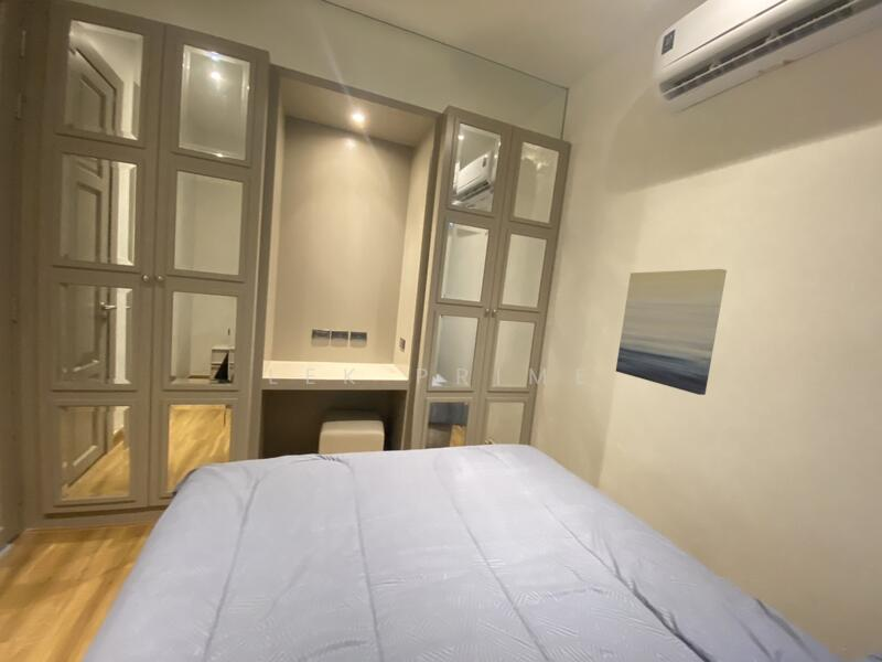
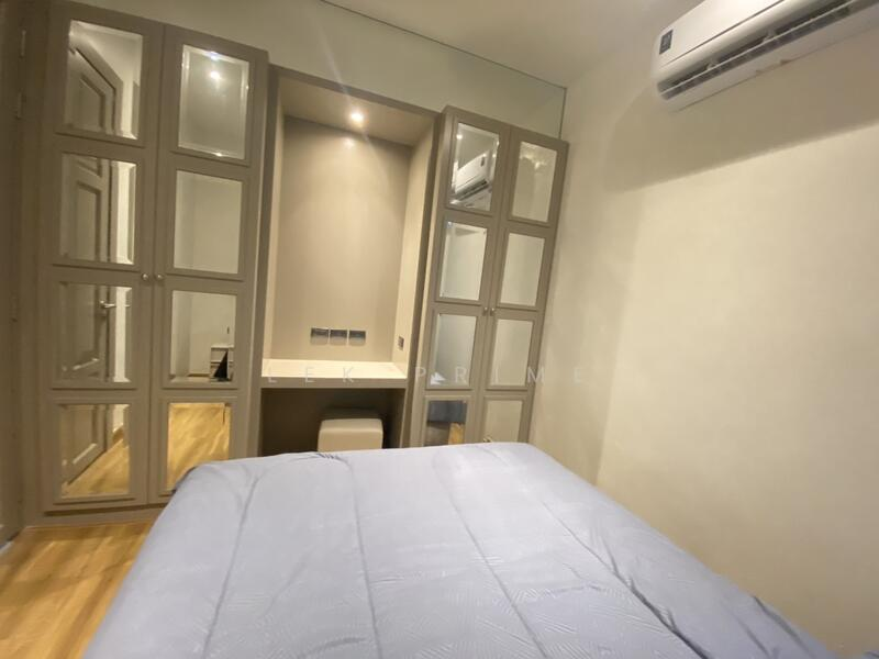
- wall art (664, 327)
